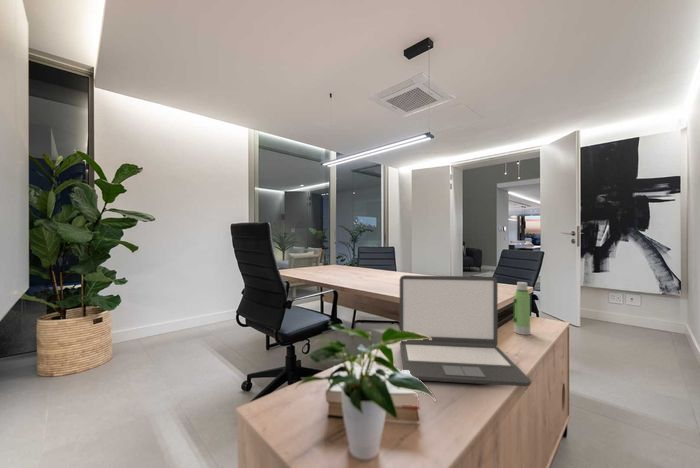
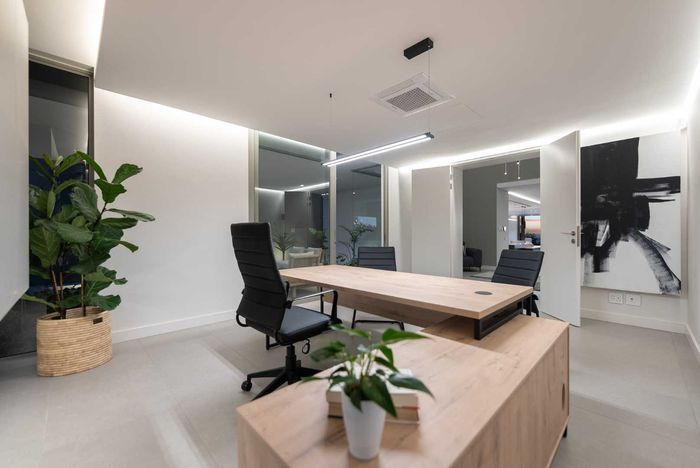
- water bottle (521, 307)
- laptop (455, 322)
